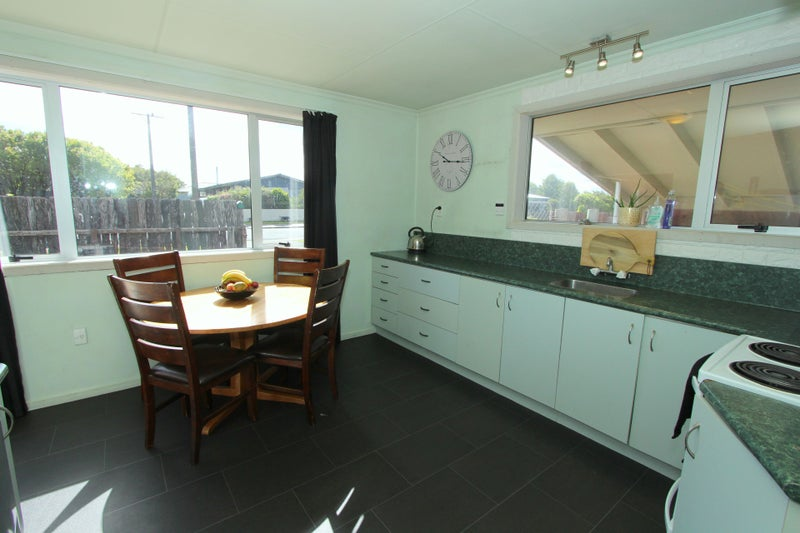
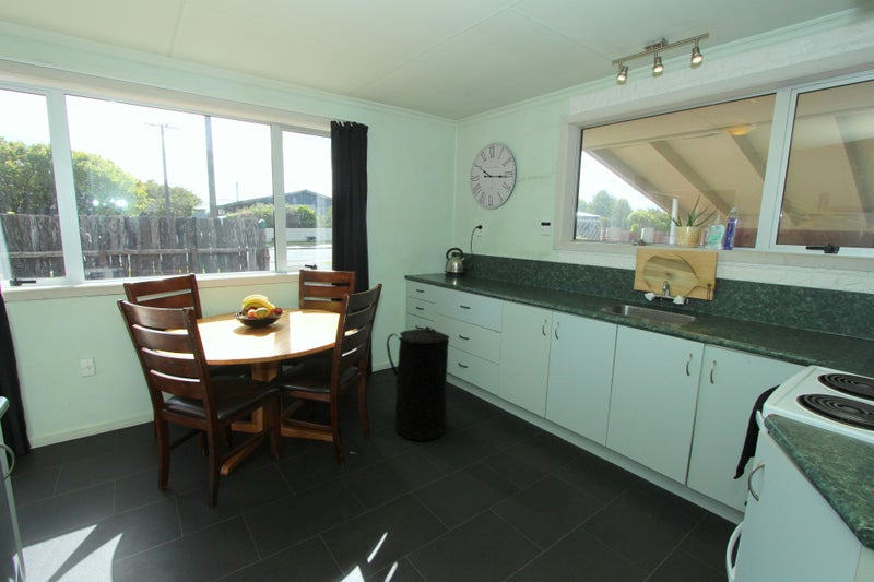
+ trash can (417, 378)
